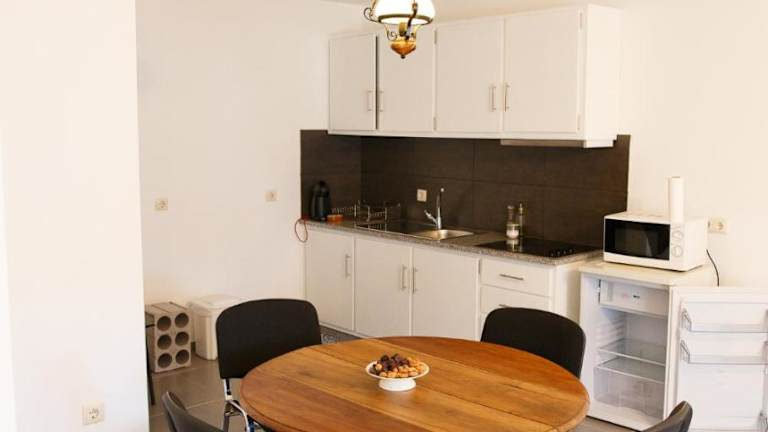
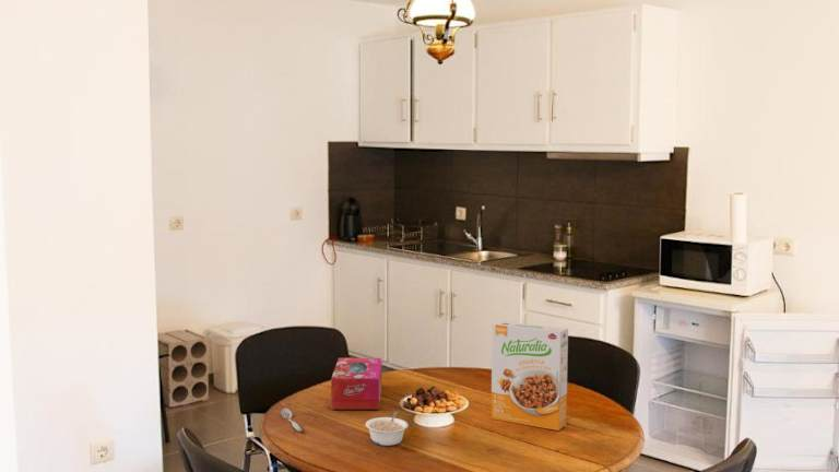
+ tissue box (357, 381)
+ cereal box (529, 374)
+ spoon (292, 421)
+ legume (386, 429)
